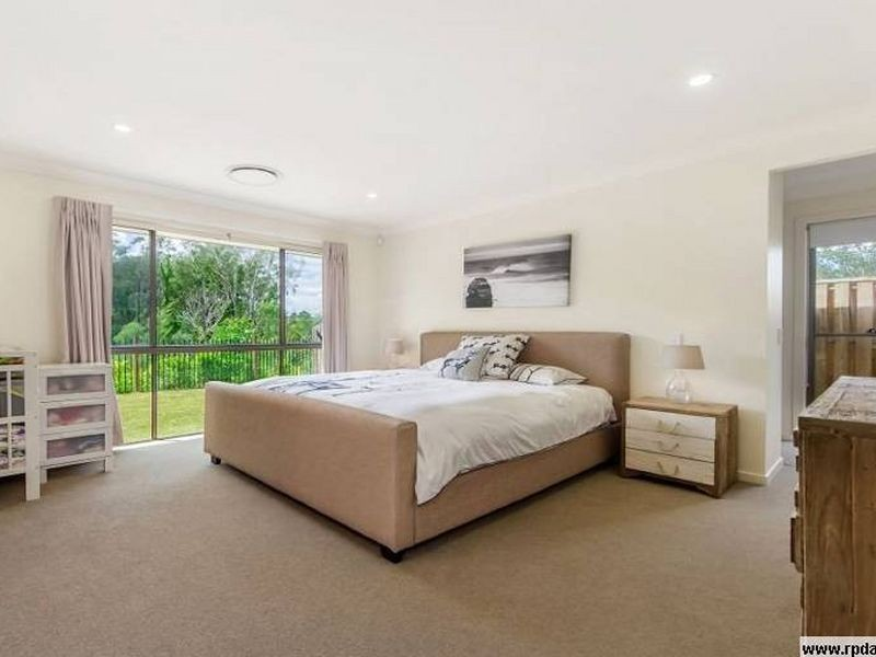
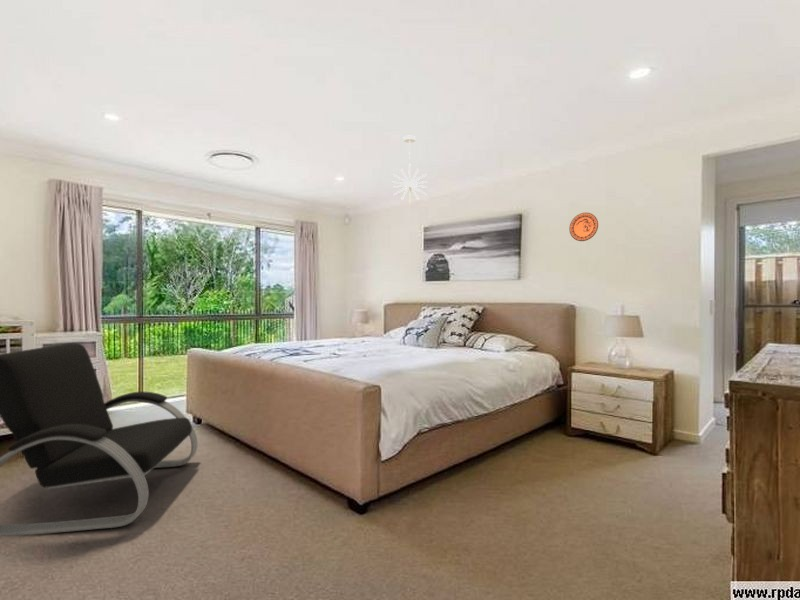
+ decorative plate (583, 227)
+ armchair (101, 420)
+ pendant light (409, 169)
